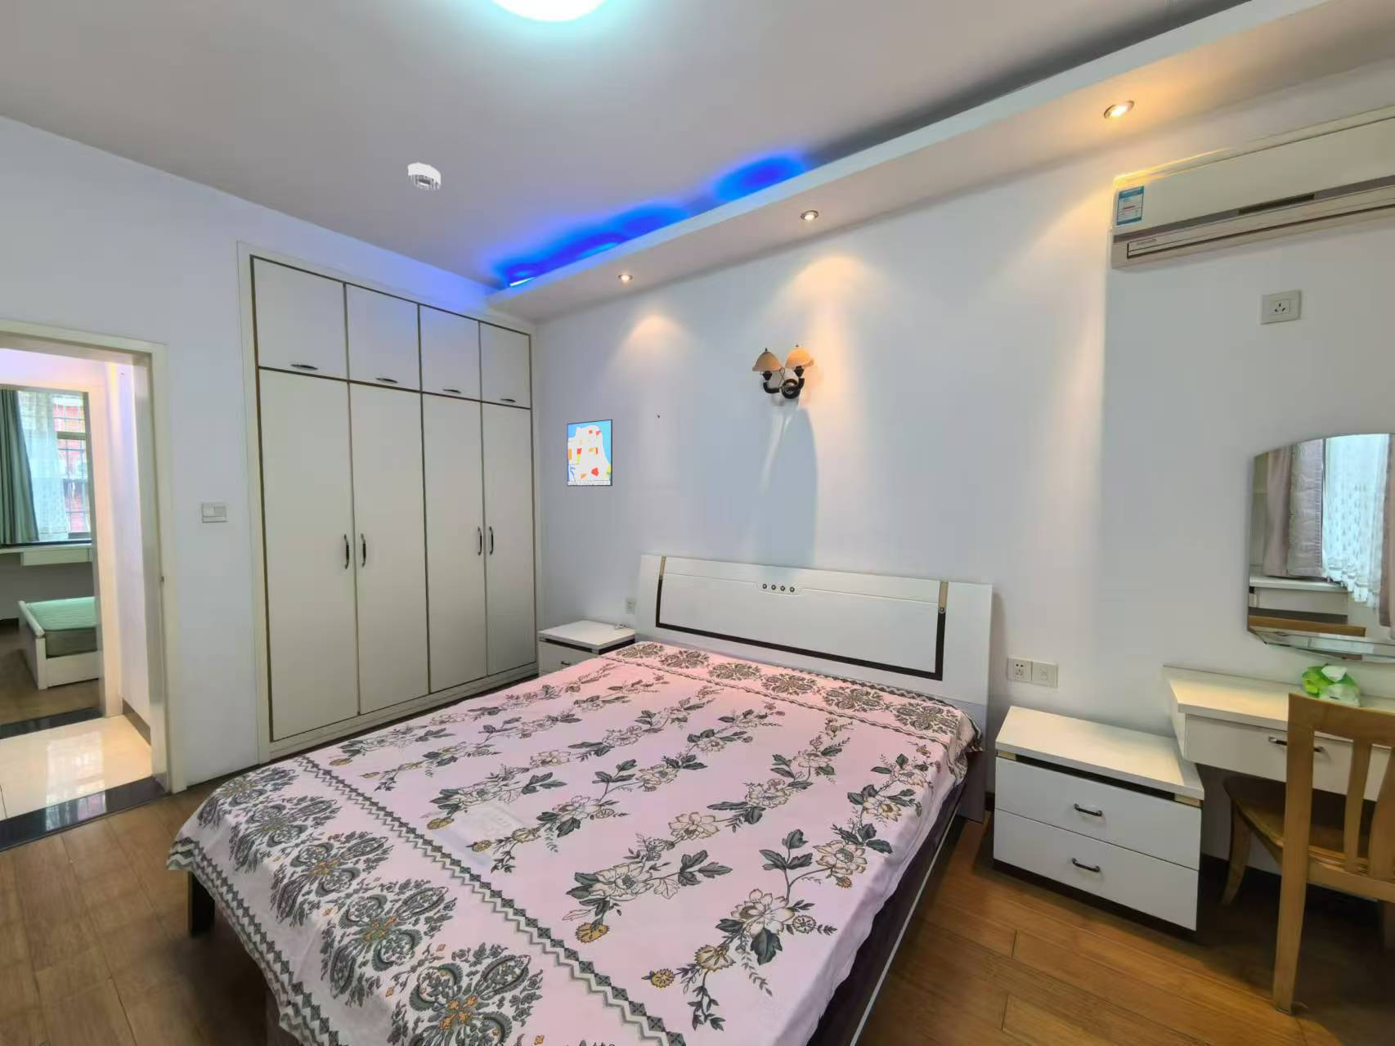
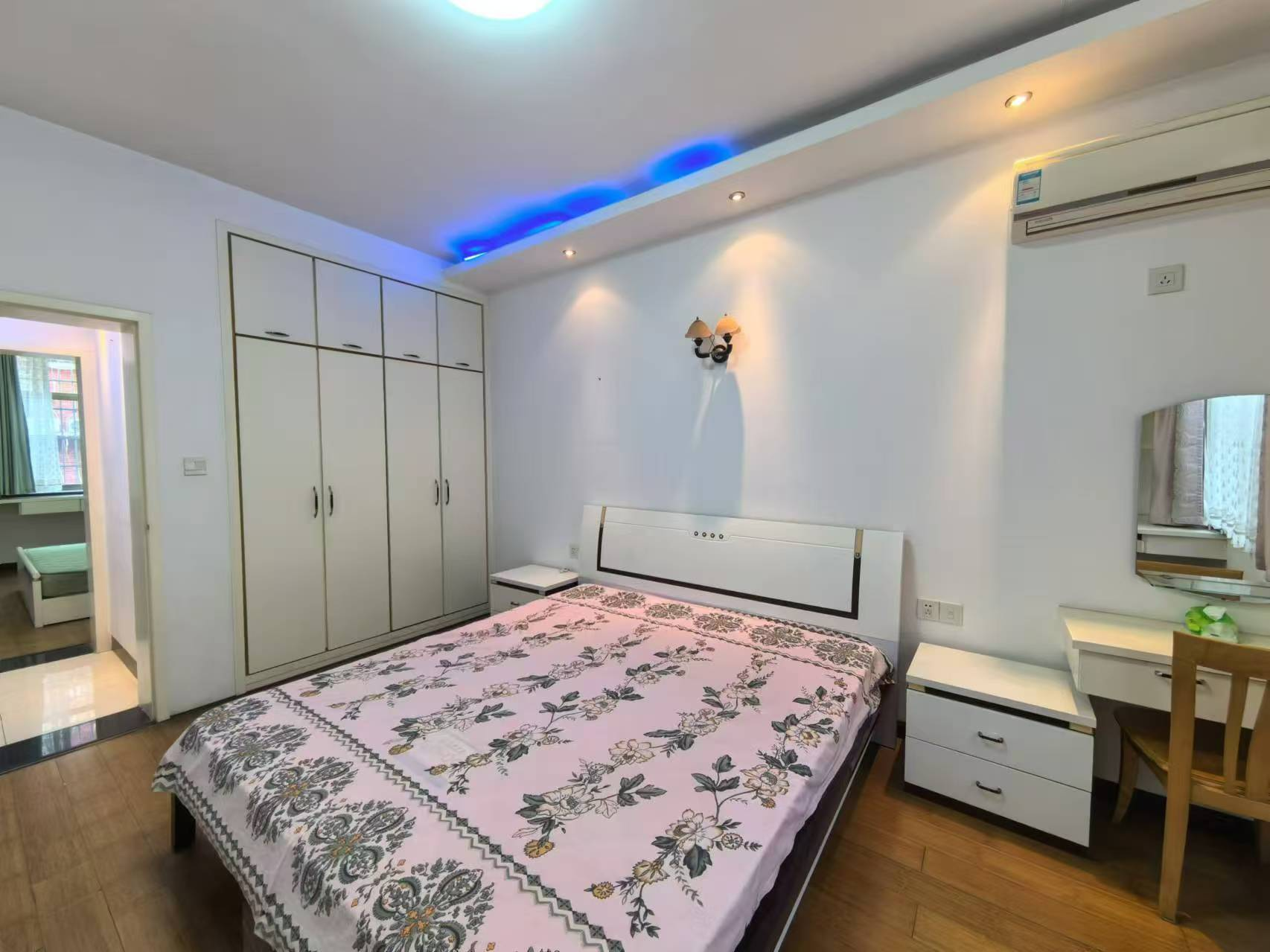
- smoke detector (424, 176)
- wall art (589, 454)
